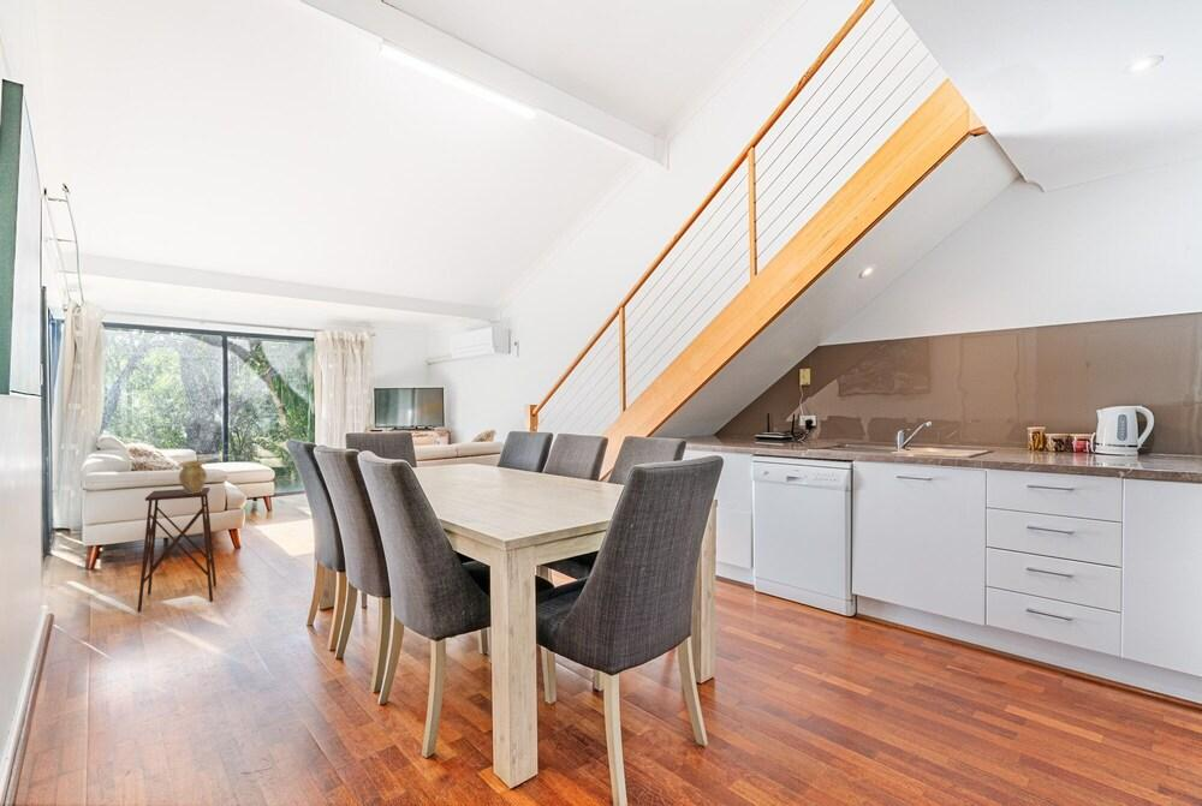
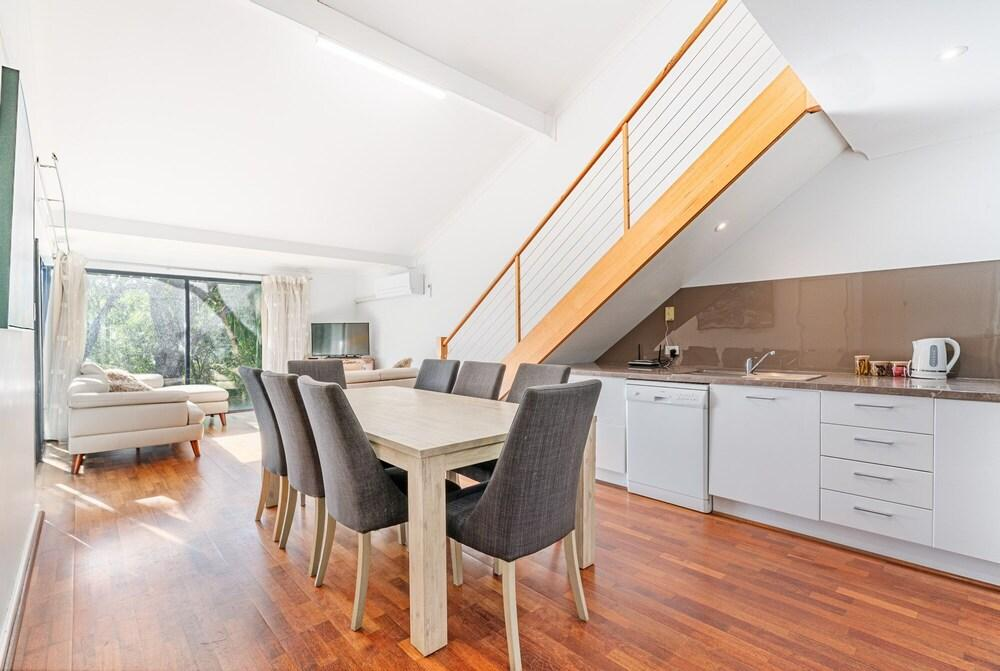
- vase (191, 476)
- side table (179, 544)
